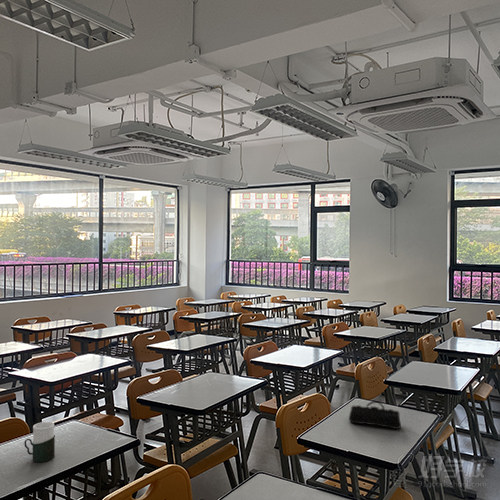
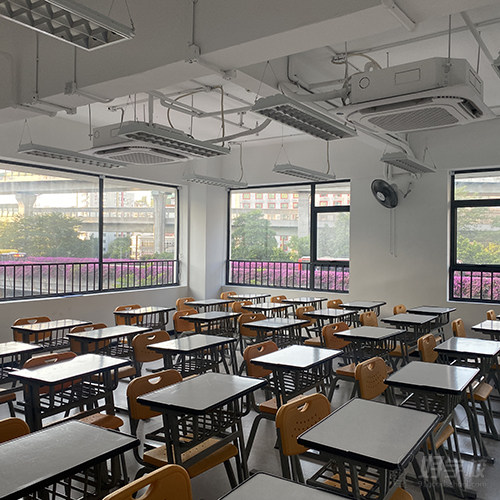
- cup (39, 441)
- pencil case (374, 412)
